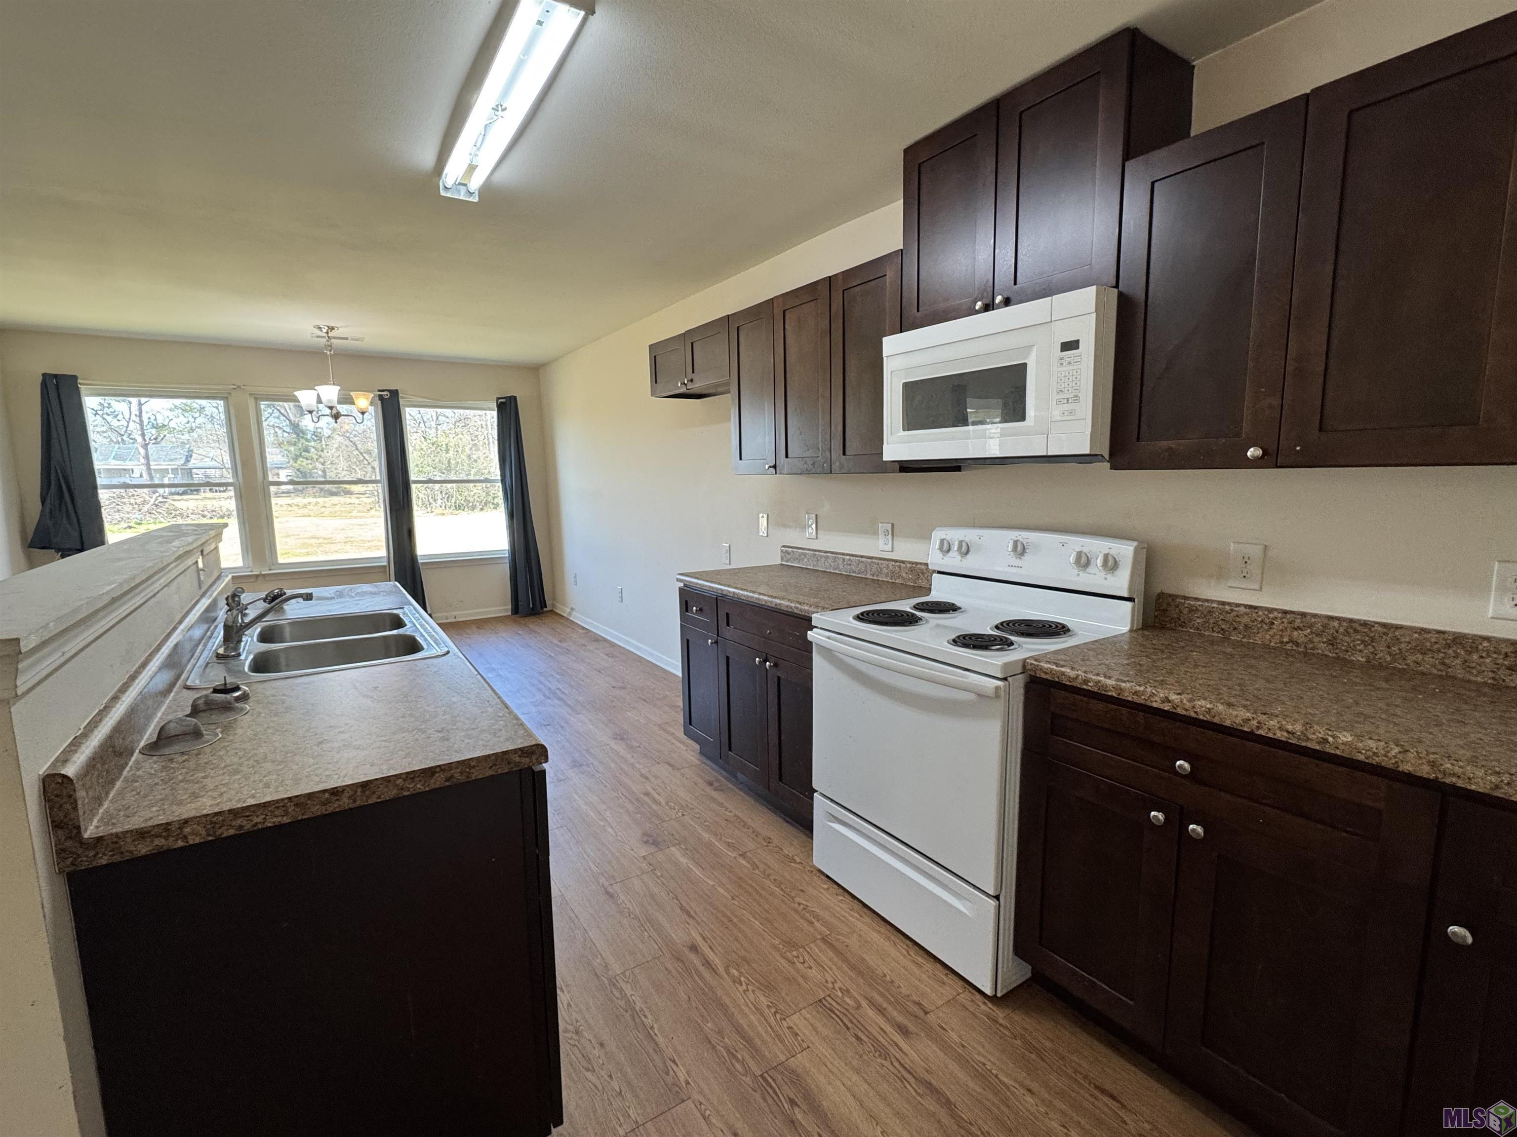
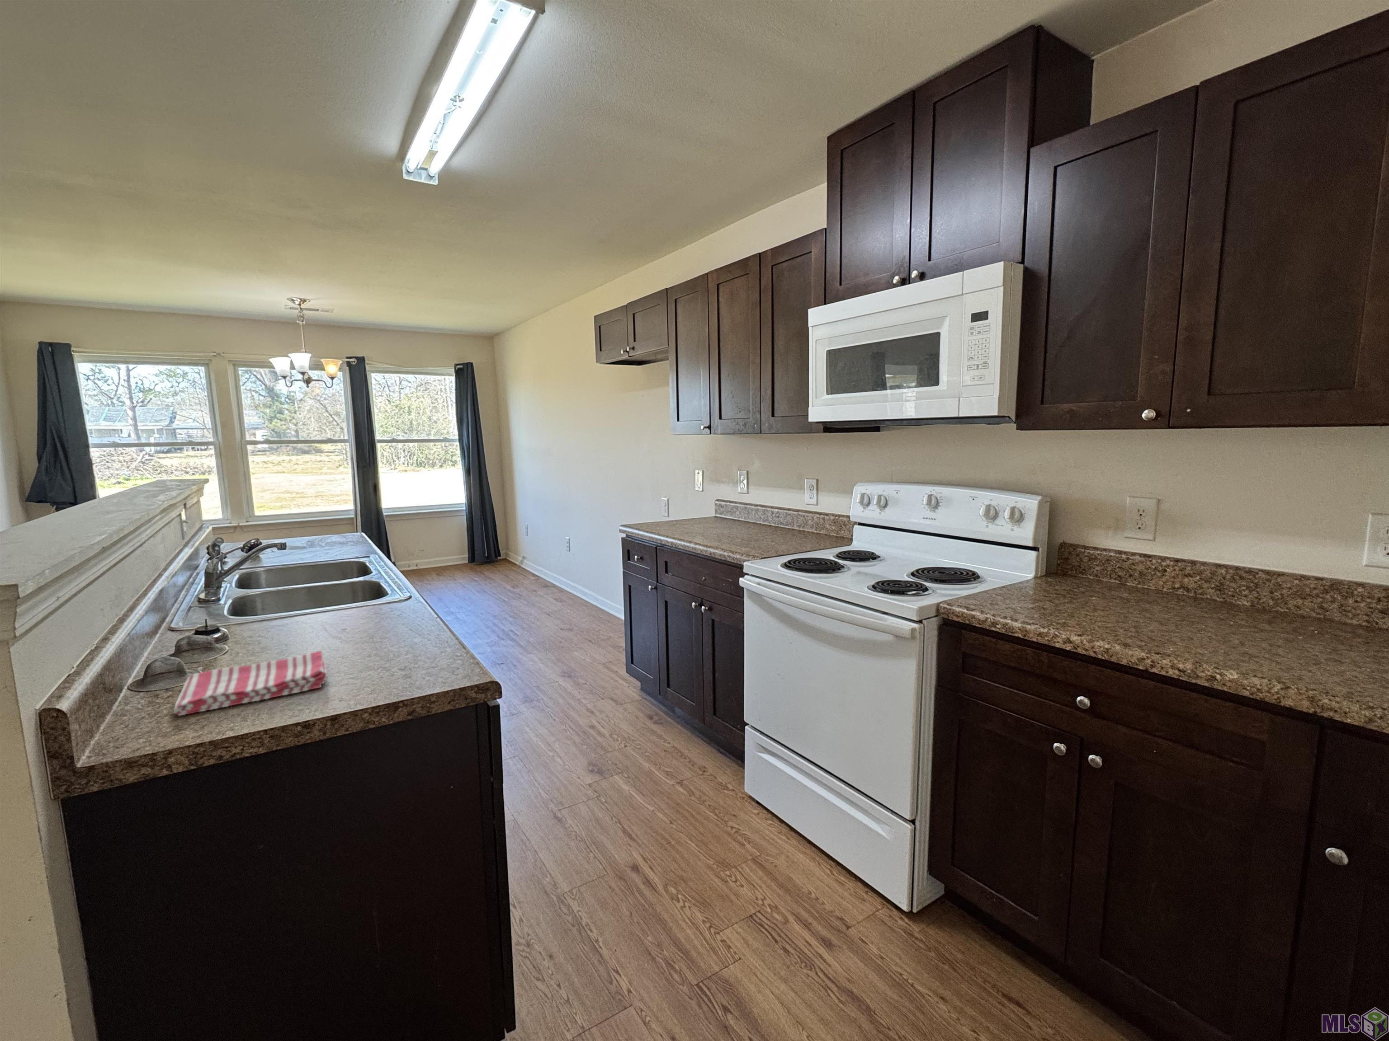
+ dish towel (256, 678)
